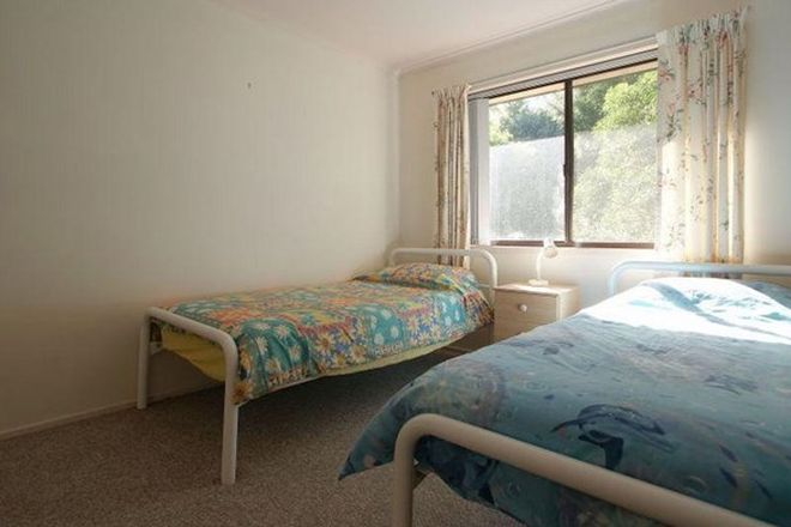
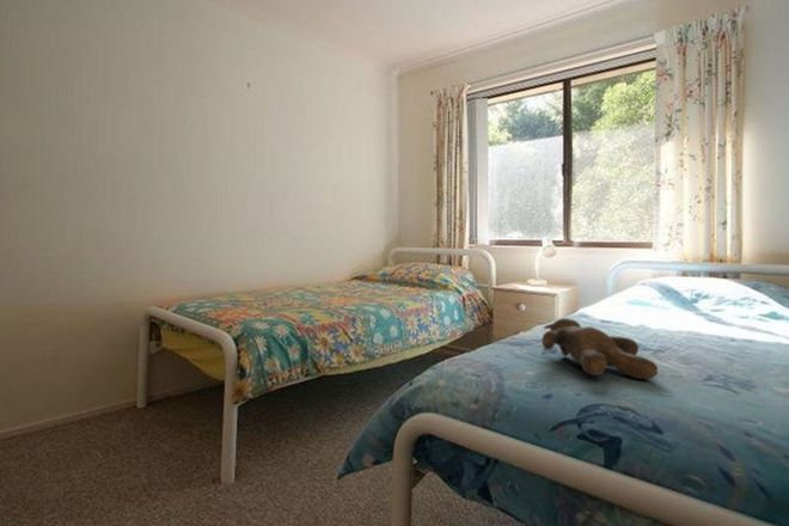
+ teddy bear (588, 344)
